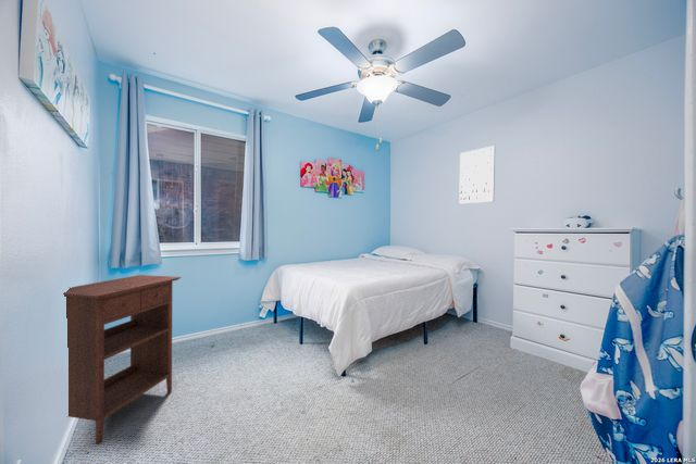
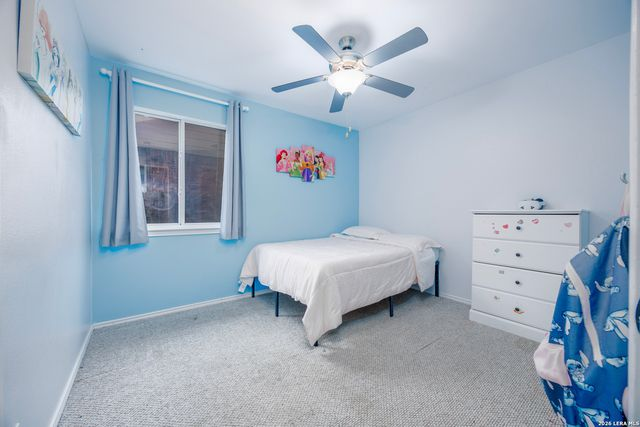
- nightstand (122, 348)
- wall art (476, 176)
